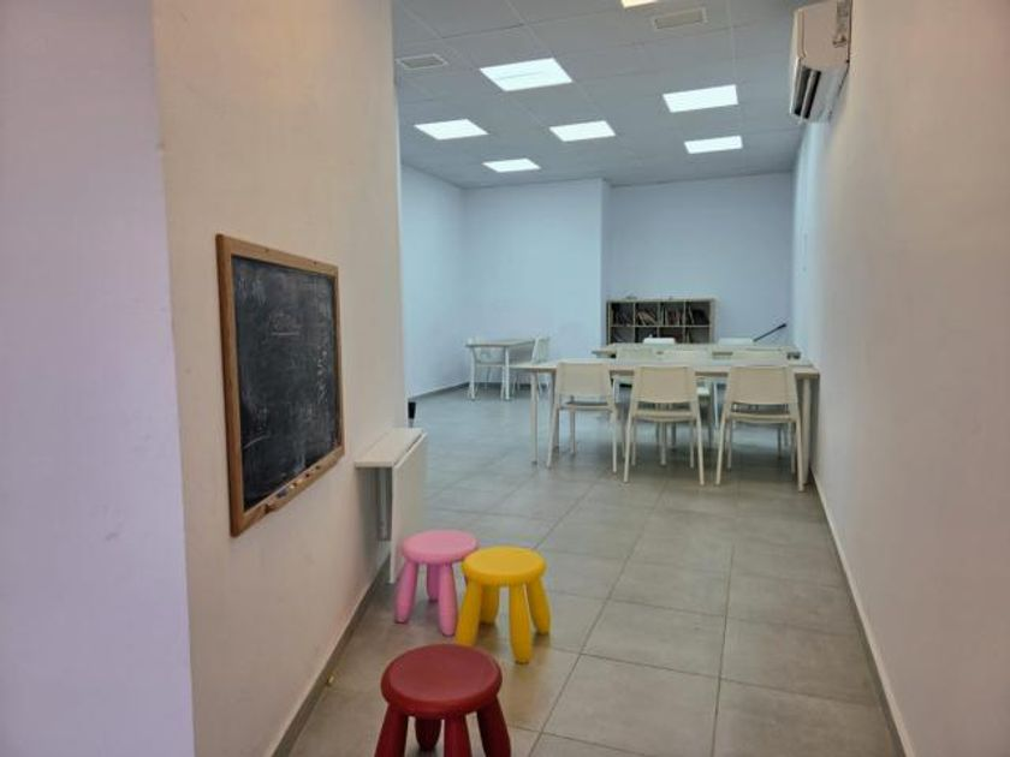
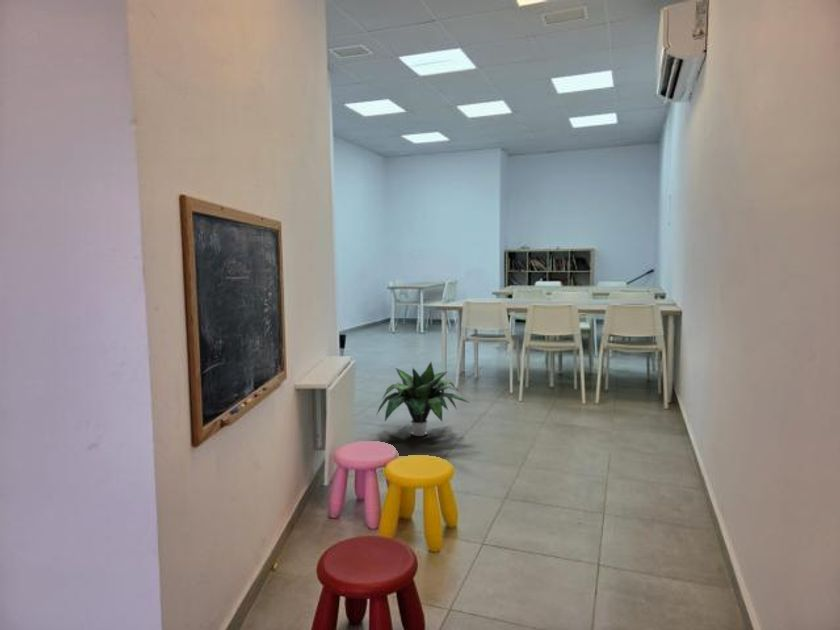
+ potted plant (420, 398)
